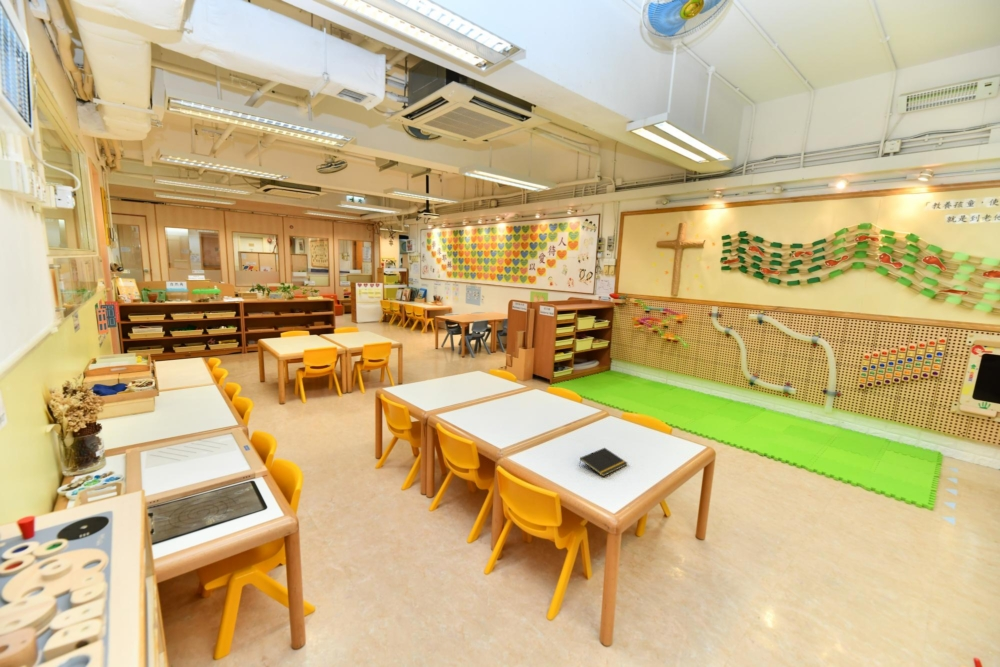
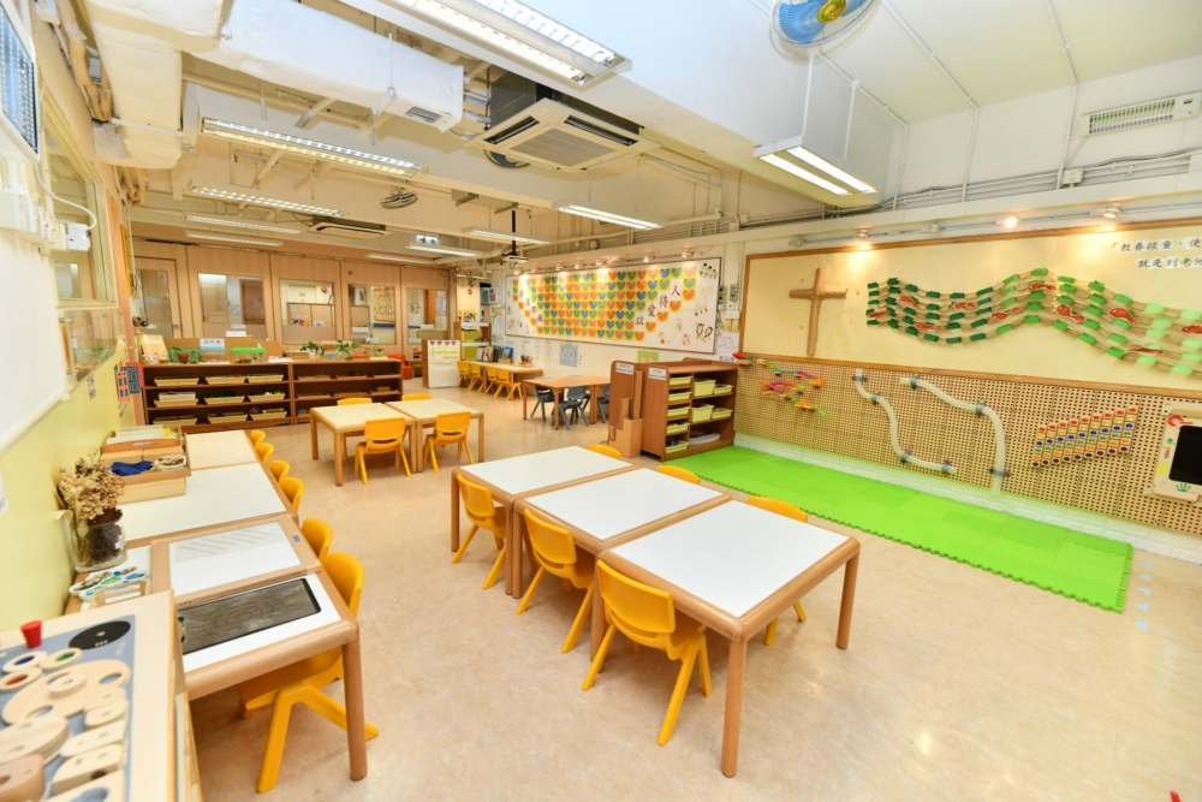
- notepad (603, 461)
